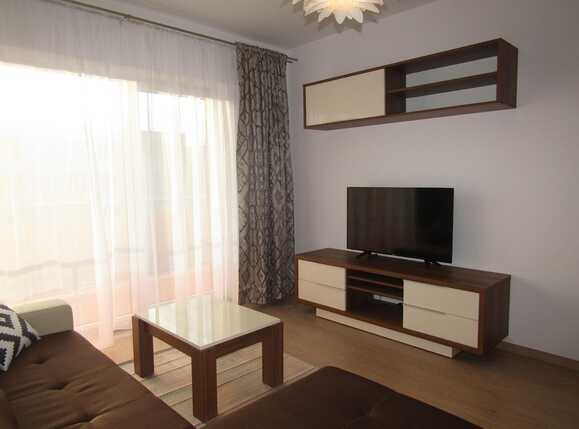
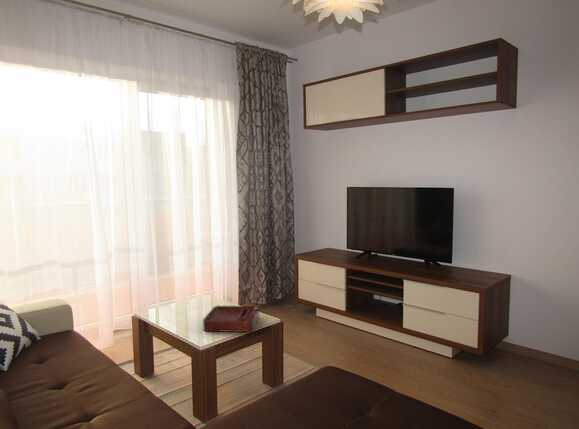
+ decorative tray (232, 318)
